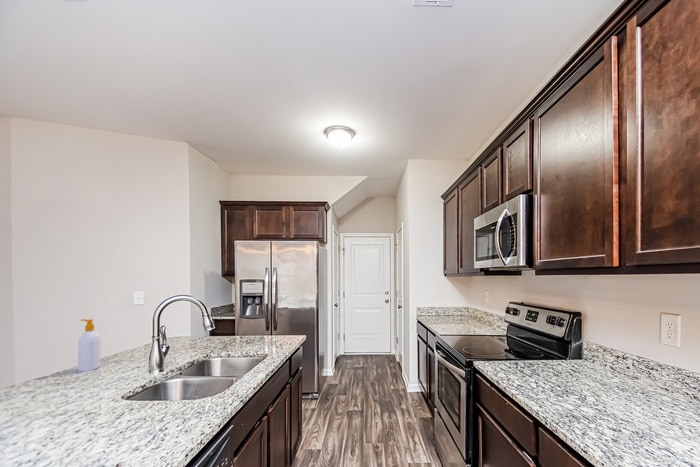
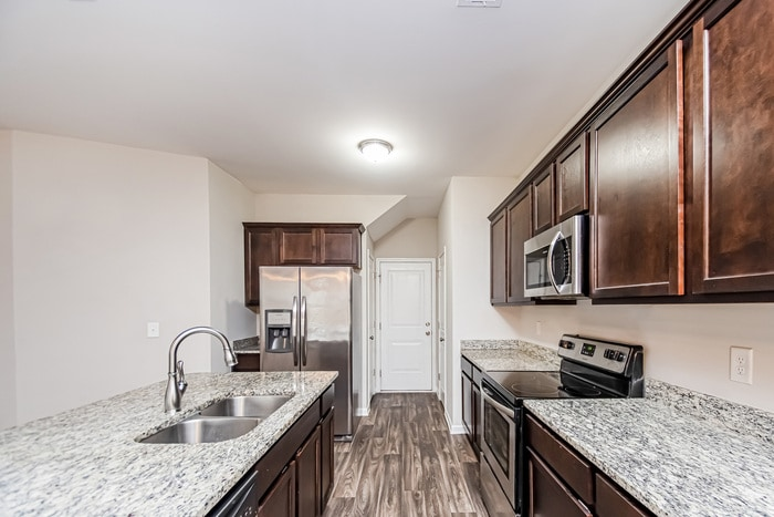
- soap bottle (88, 343)
